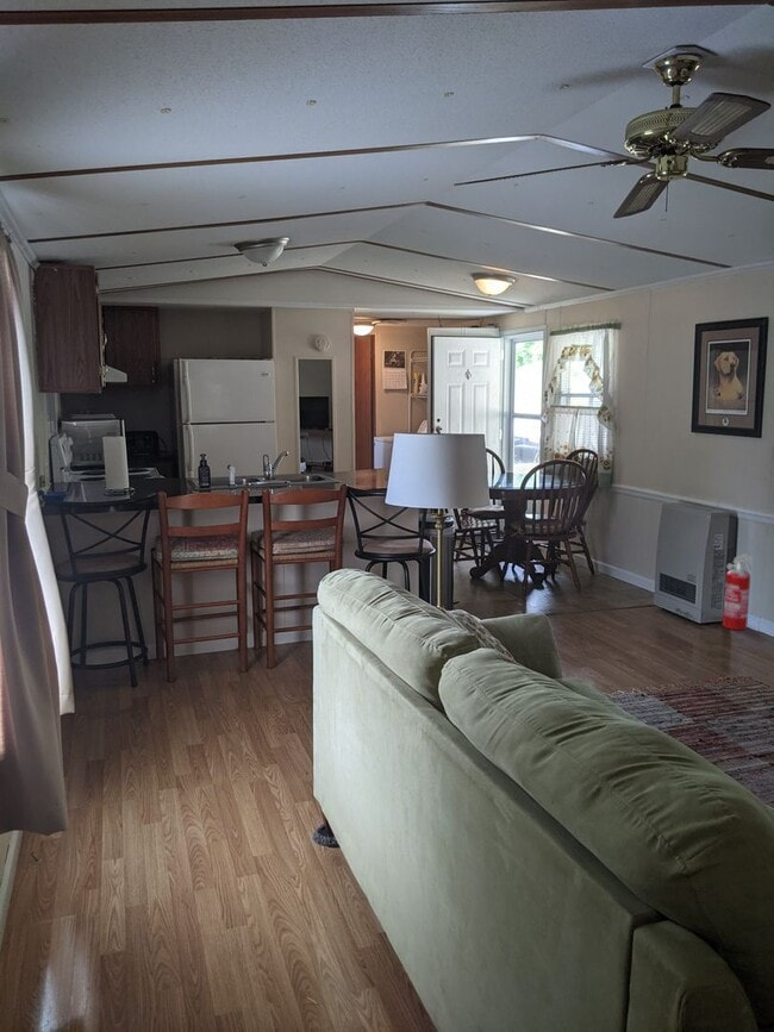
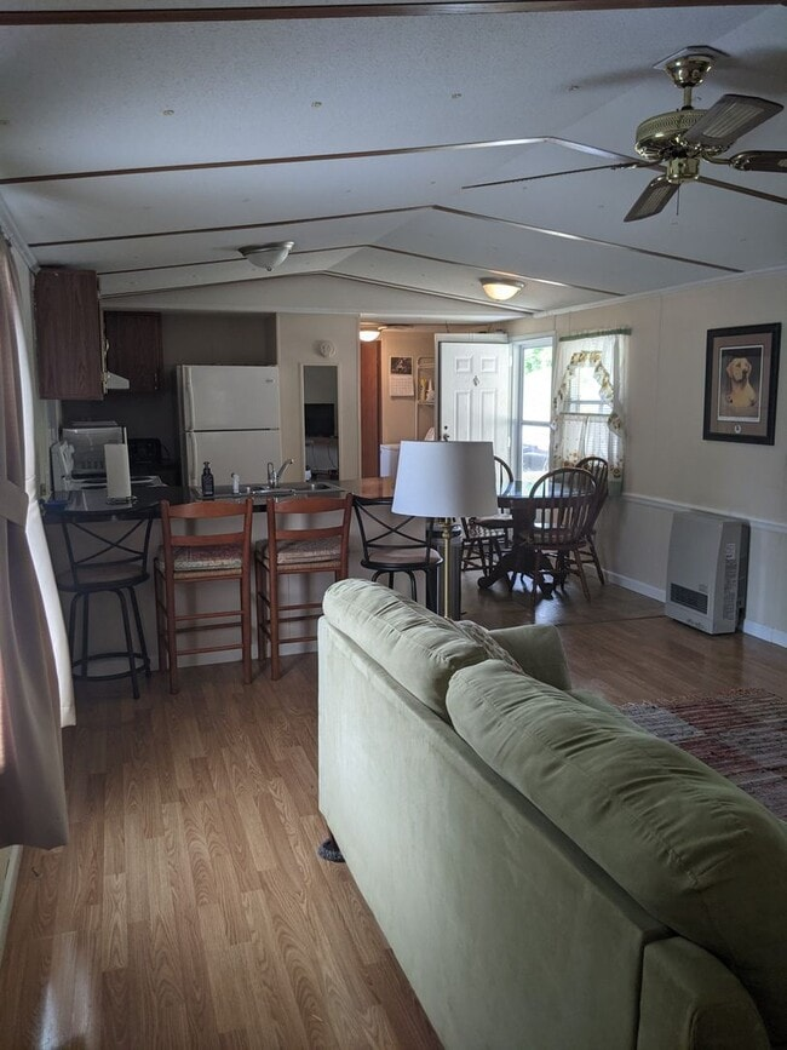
- fire extinguisher (738, 589)
